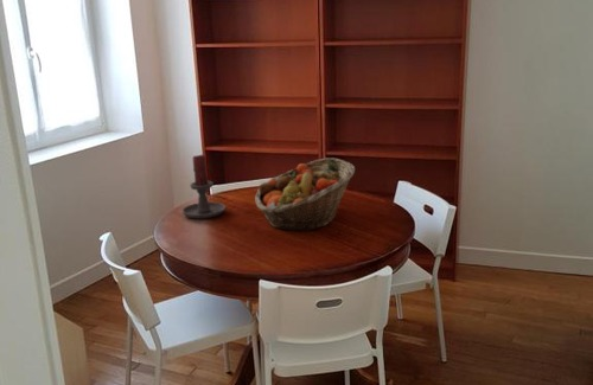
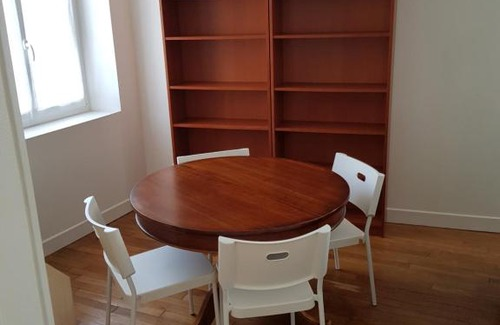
- fruit basket (304, 192)
- candle holder (202, 182)
